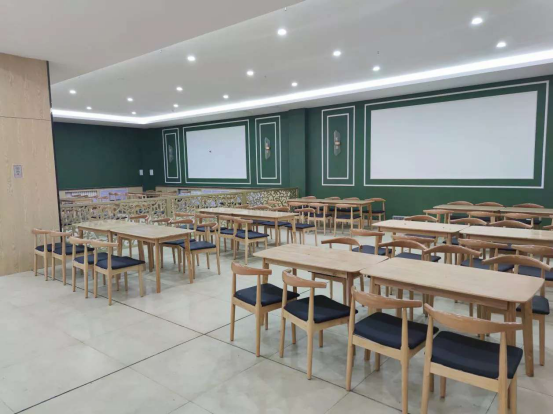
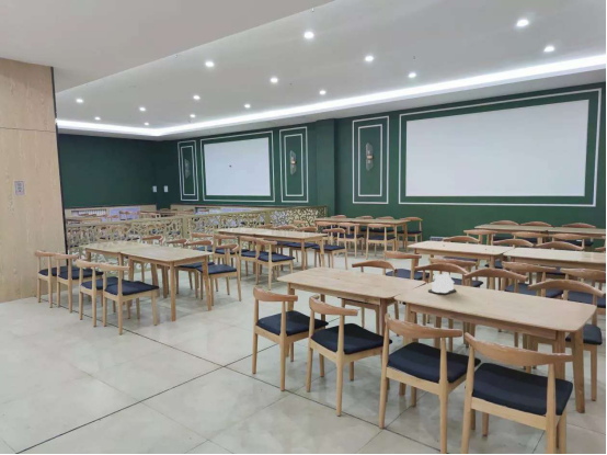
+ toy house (442, 282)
